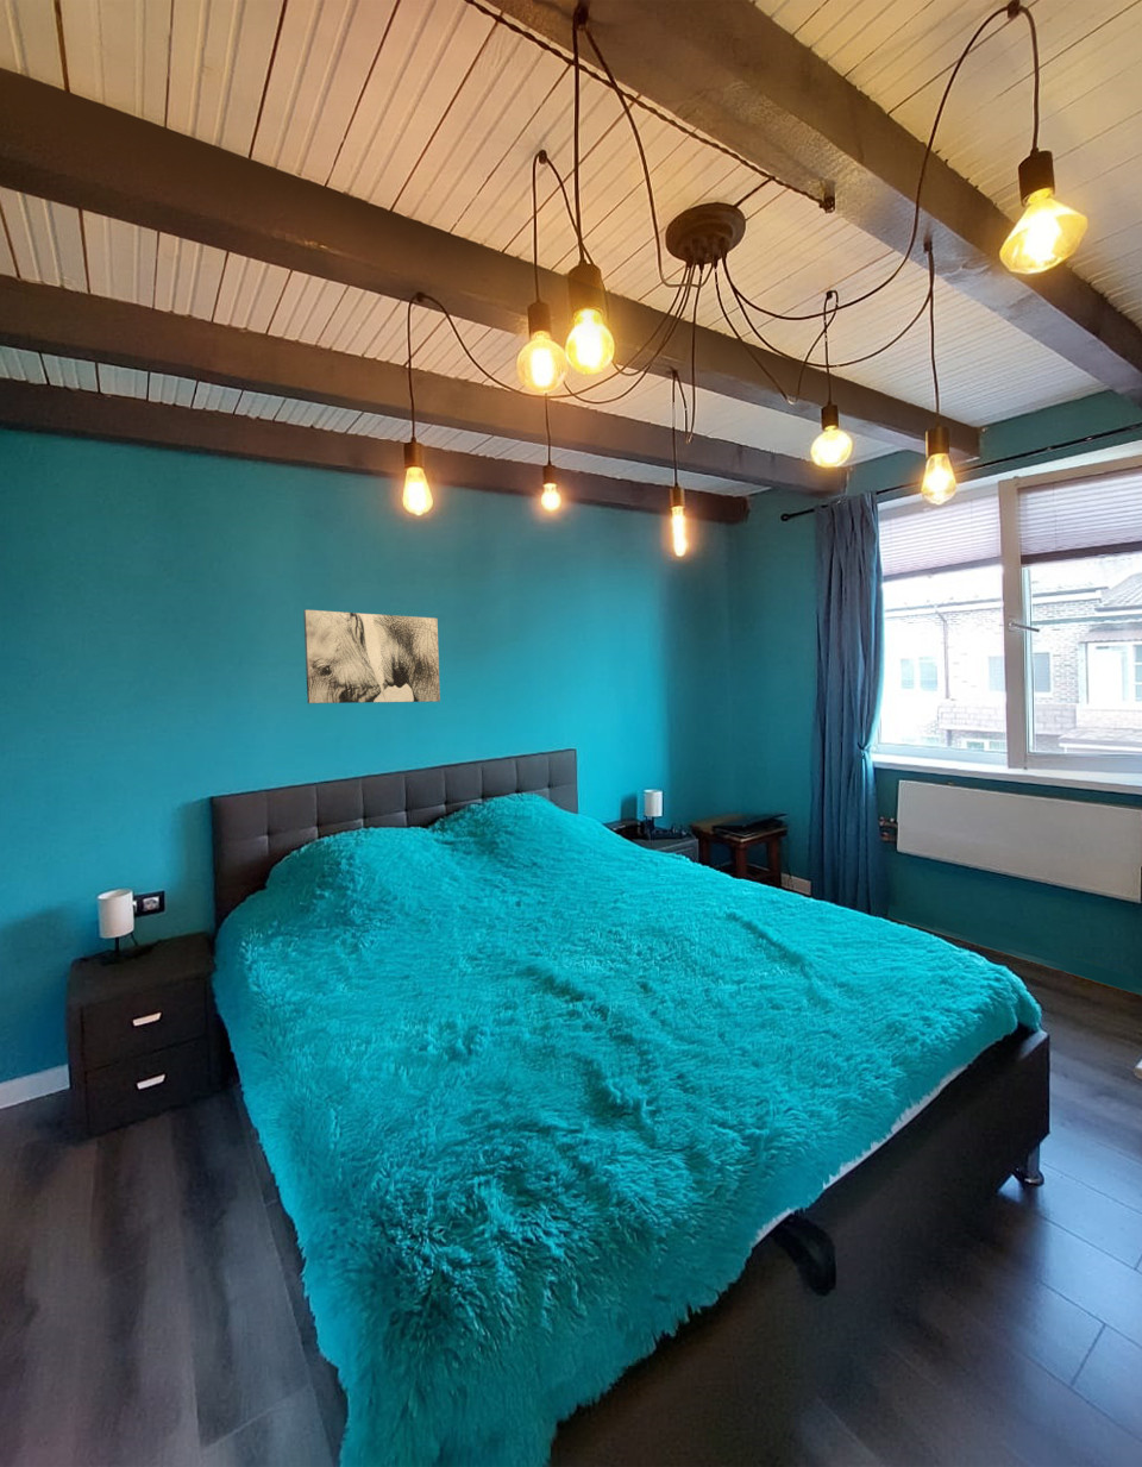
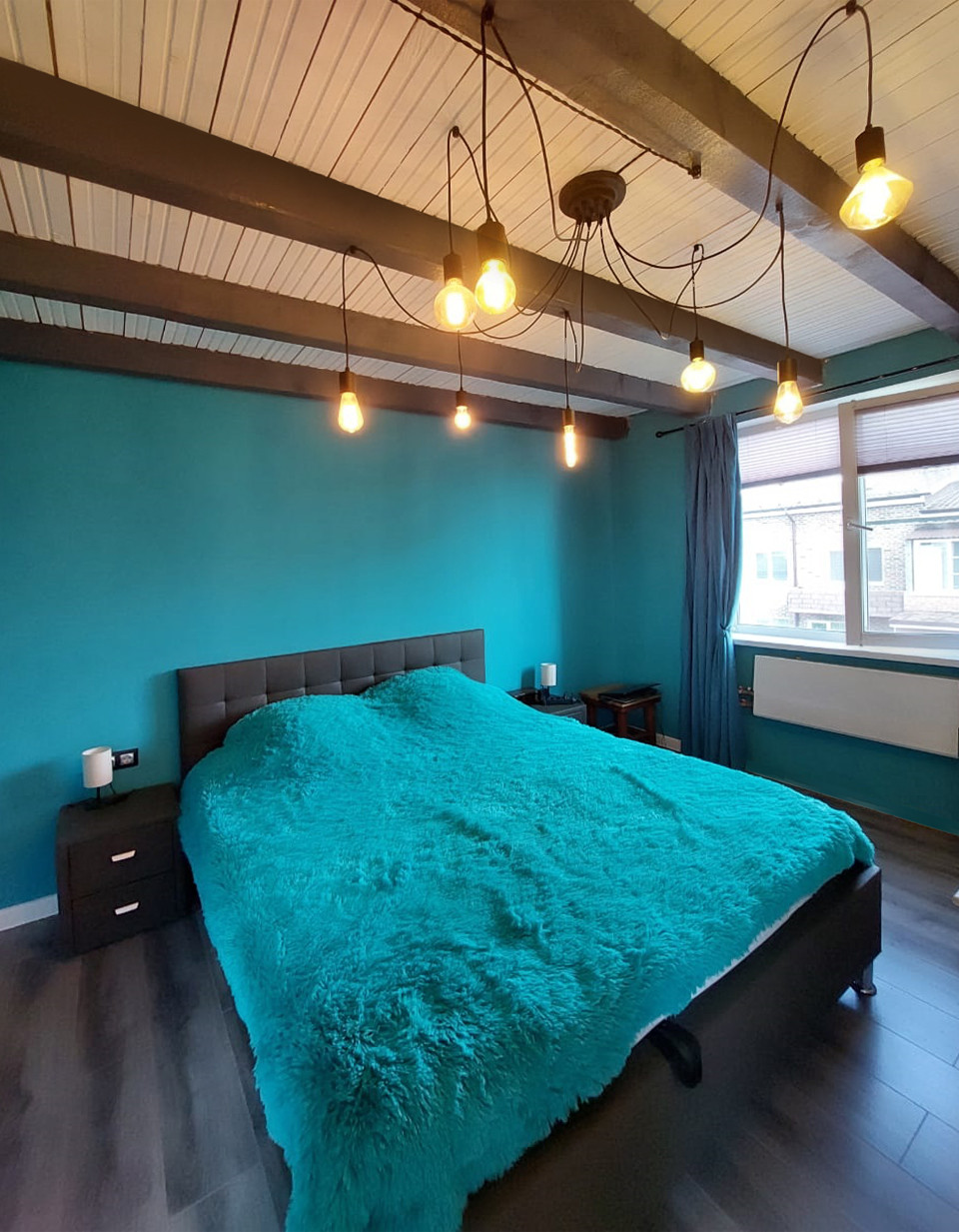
- wall art (375, 658)
